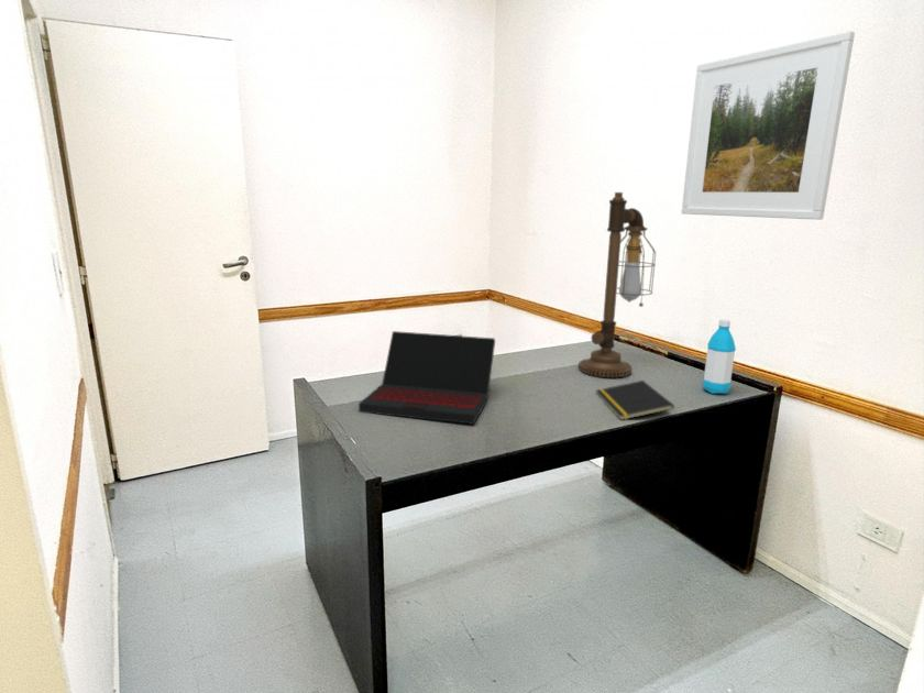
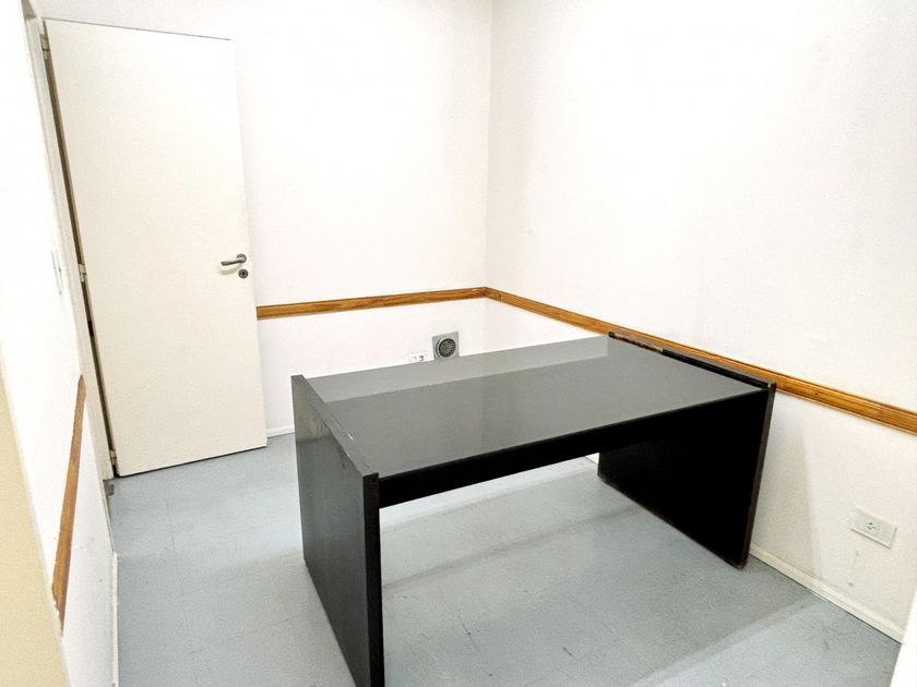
- water bottle (719, 355)
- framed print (755, 135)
- desk lamp (620, 283)
- laptop (430, 372)
- notepad (632, 398)
